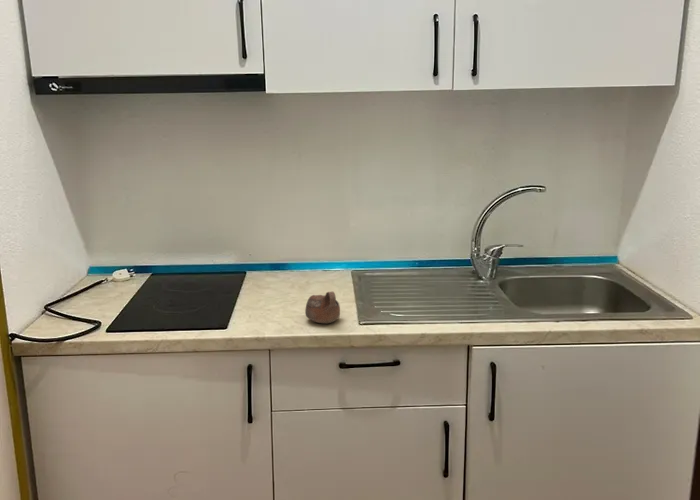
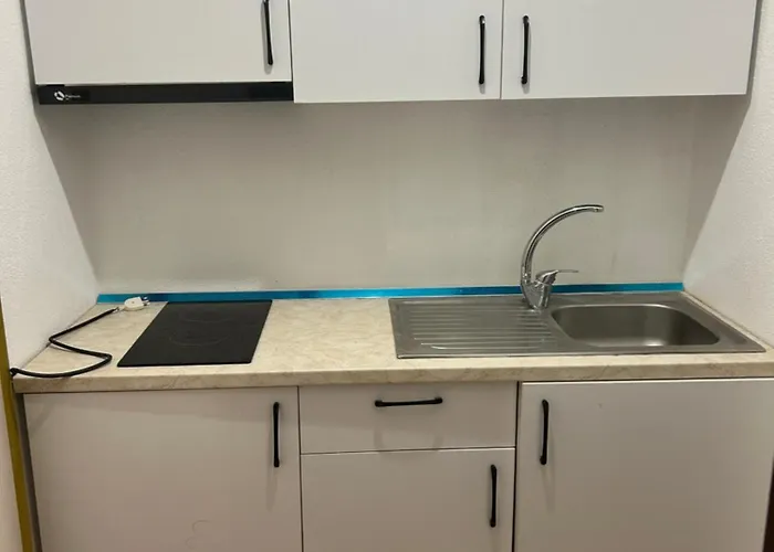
- cup (322, 305)
